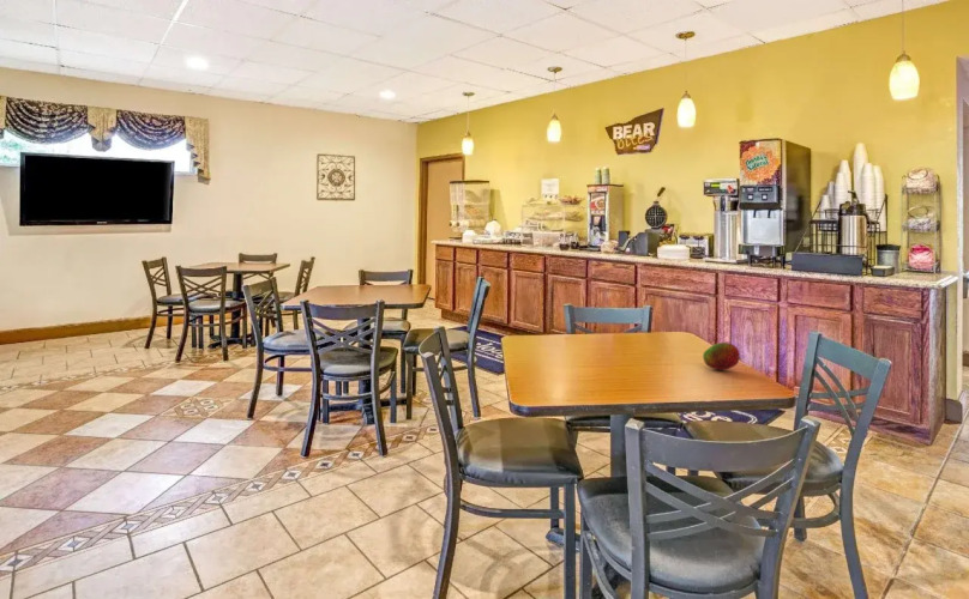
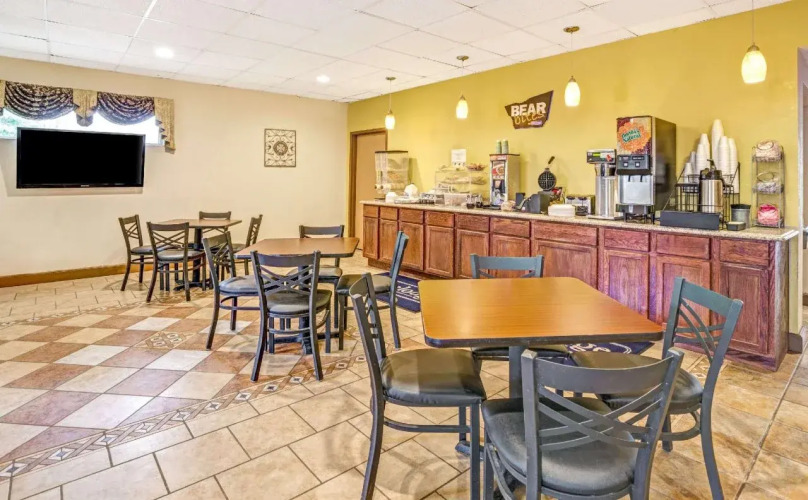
- fruit (721, 356)
